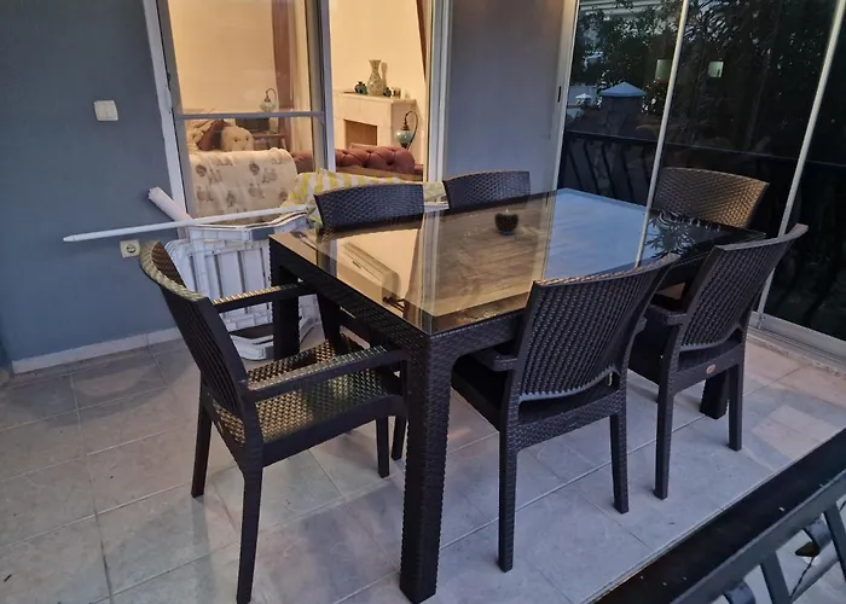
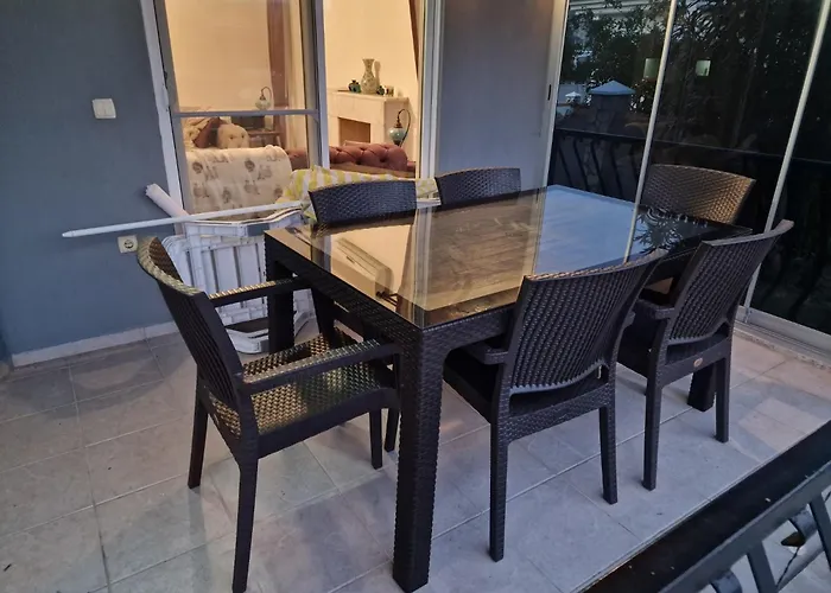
- candle (506, 220)
